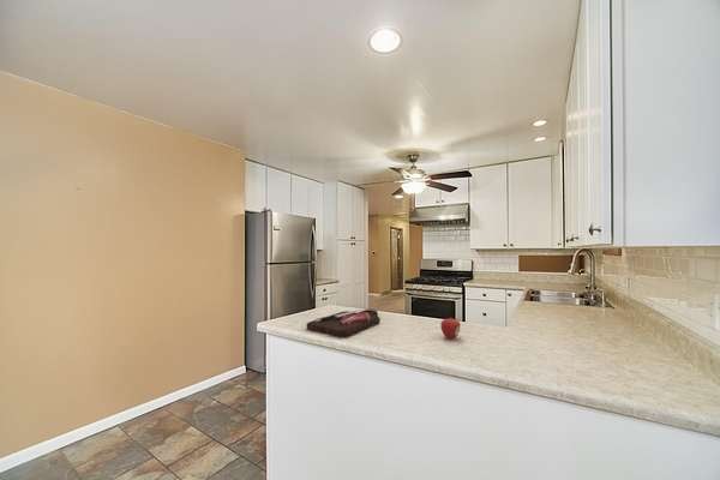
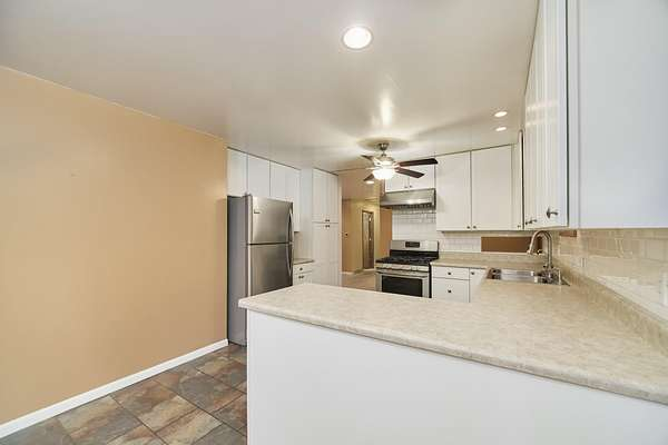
- apple (450, 328)
- cutting board (350, 317)
